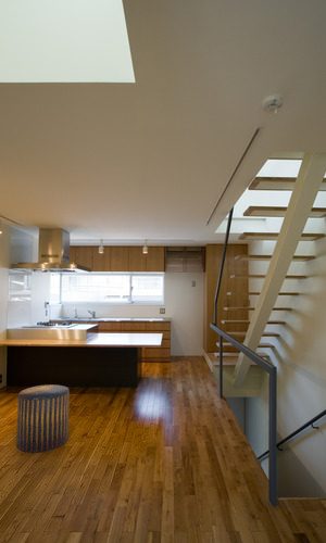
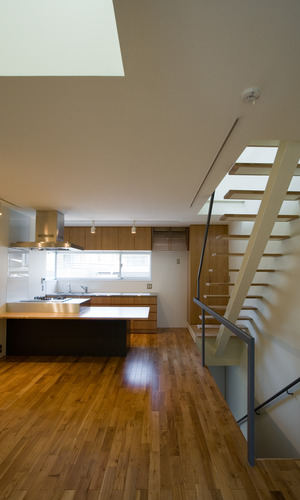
- stool (43, 416)
